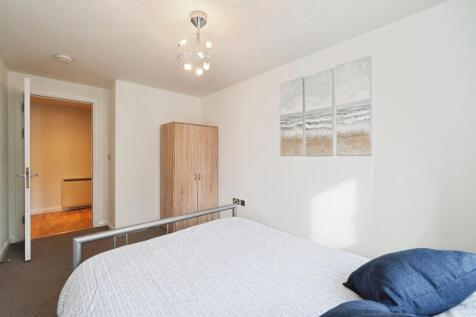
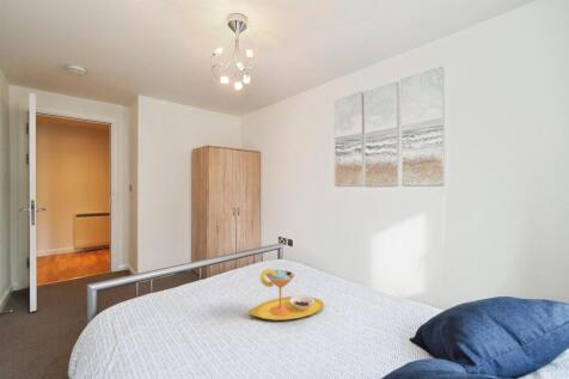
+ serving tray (284, 285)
